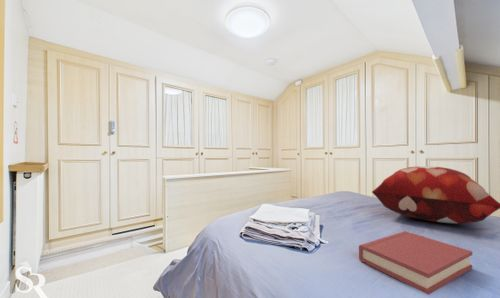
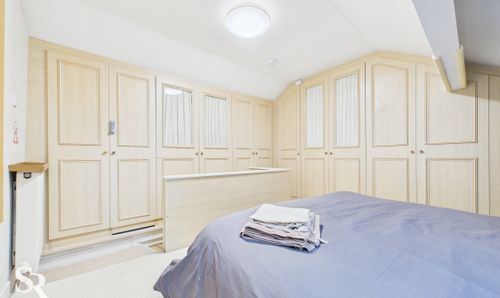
- hardback book (413, 255)
- decorative pillow (430, 192)
